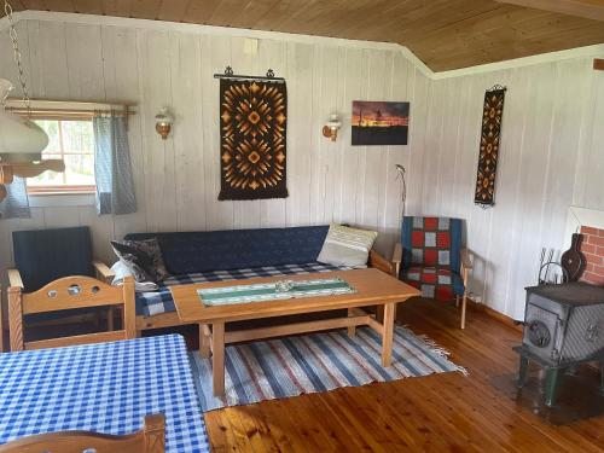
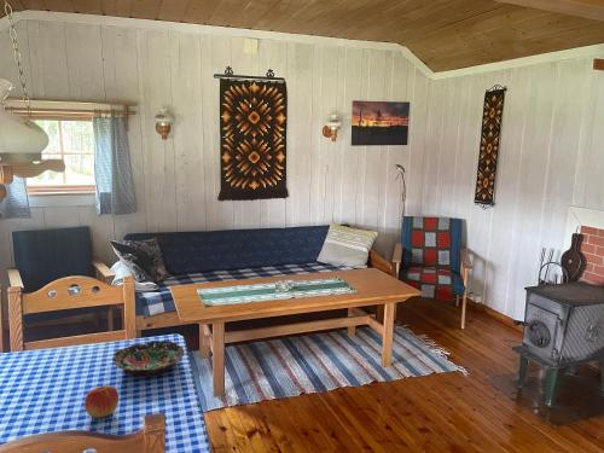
+ apple (100, 400)
+ bowl (149, 359)
